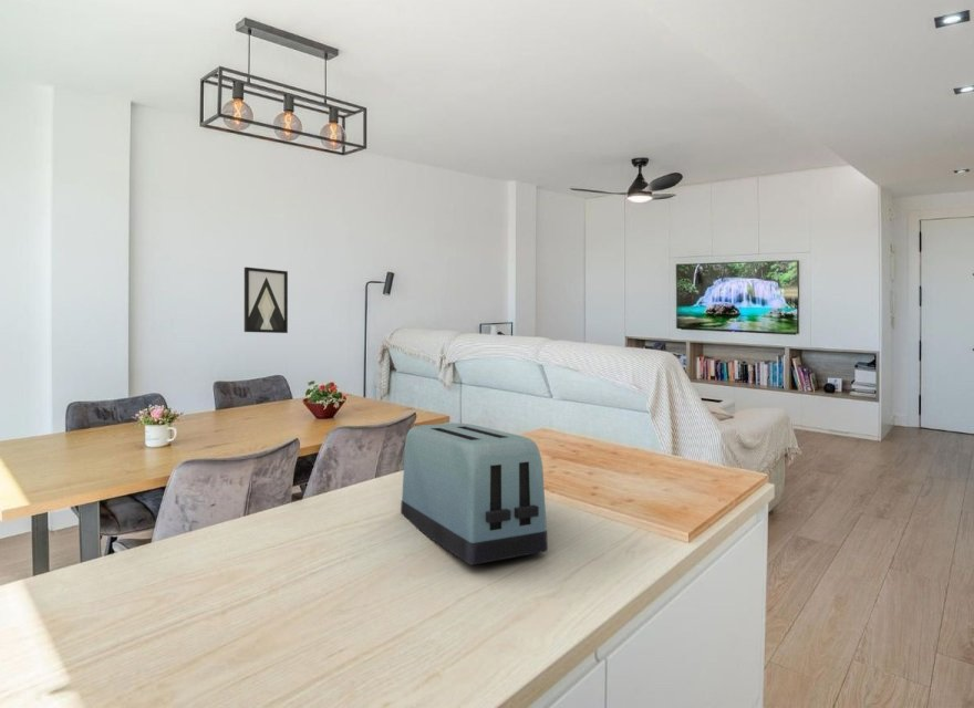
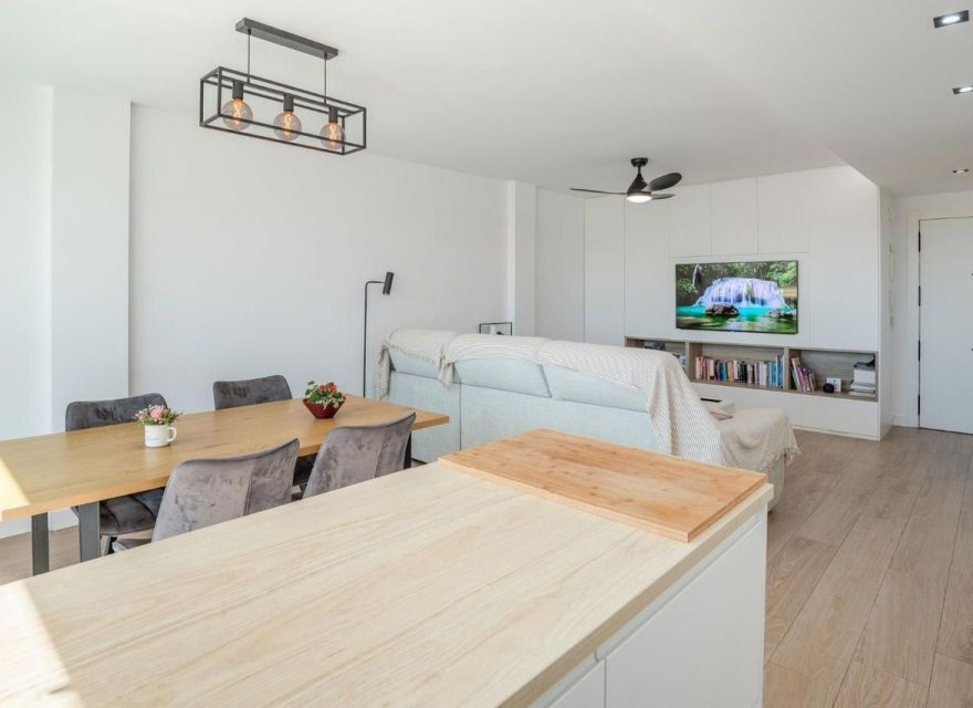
- wall art (266, 301)
- toaster (468, 482)
